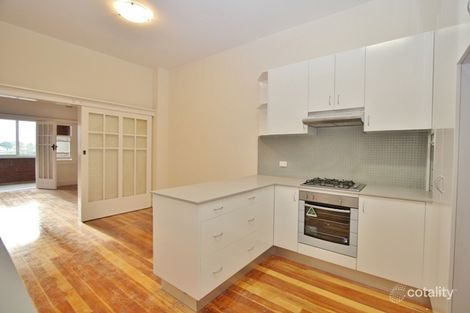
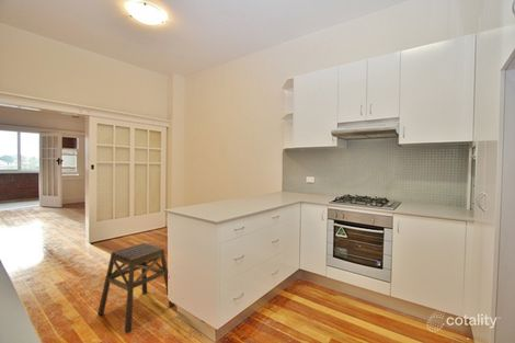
+ stool (137, 279)
